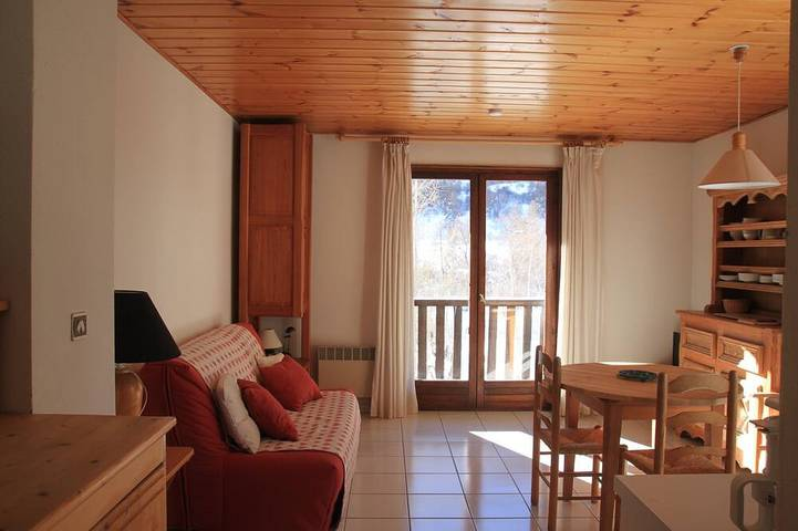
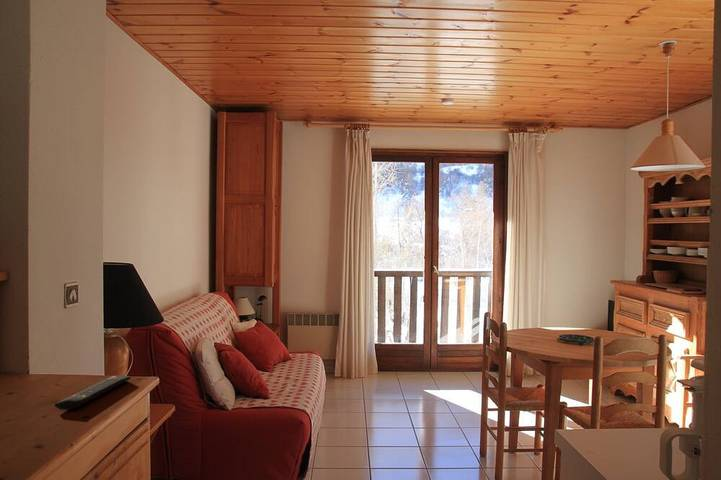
+ remote control (96, 391)
